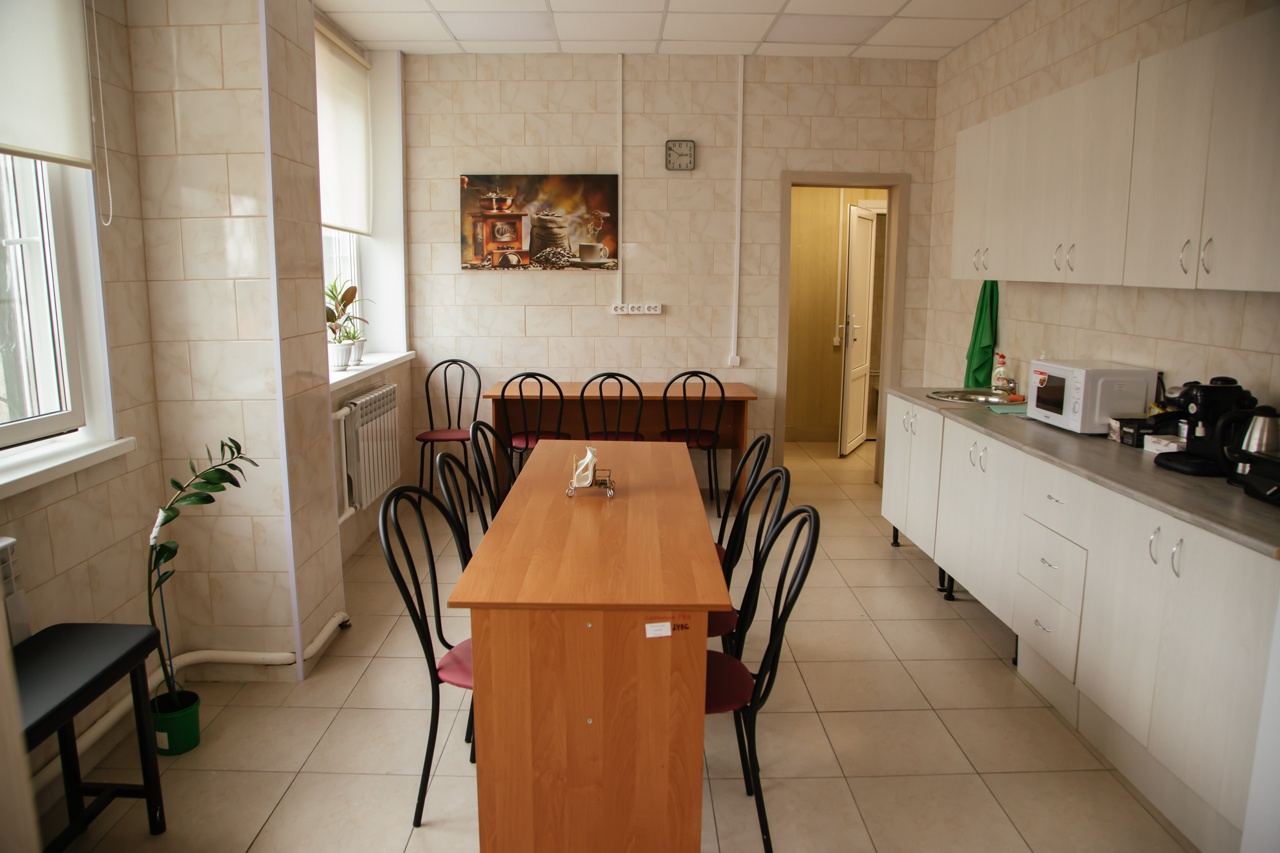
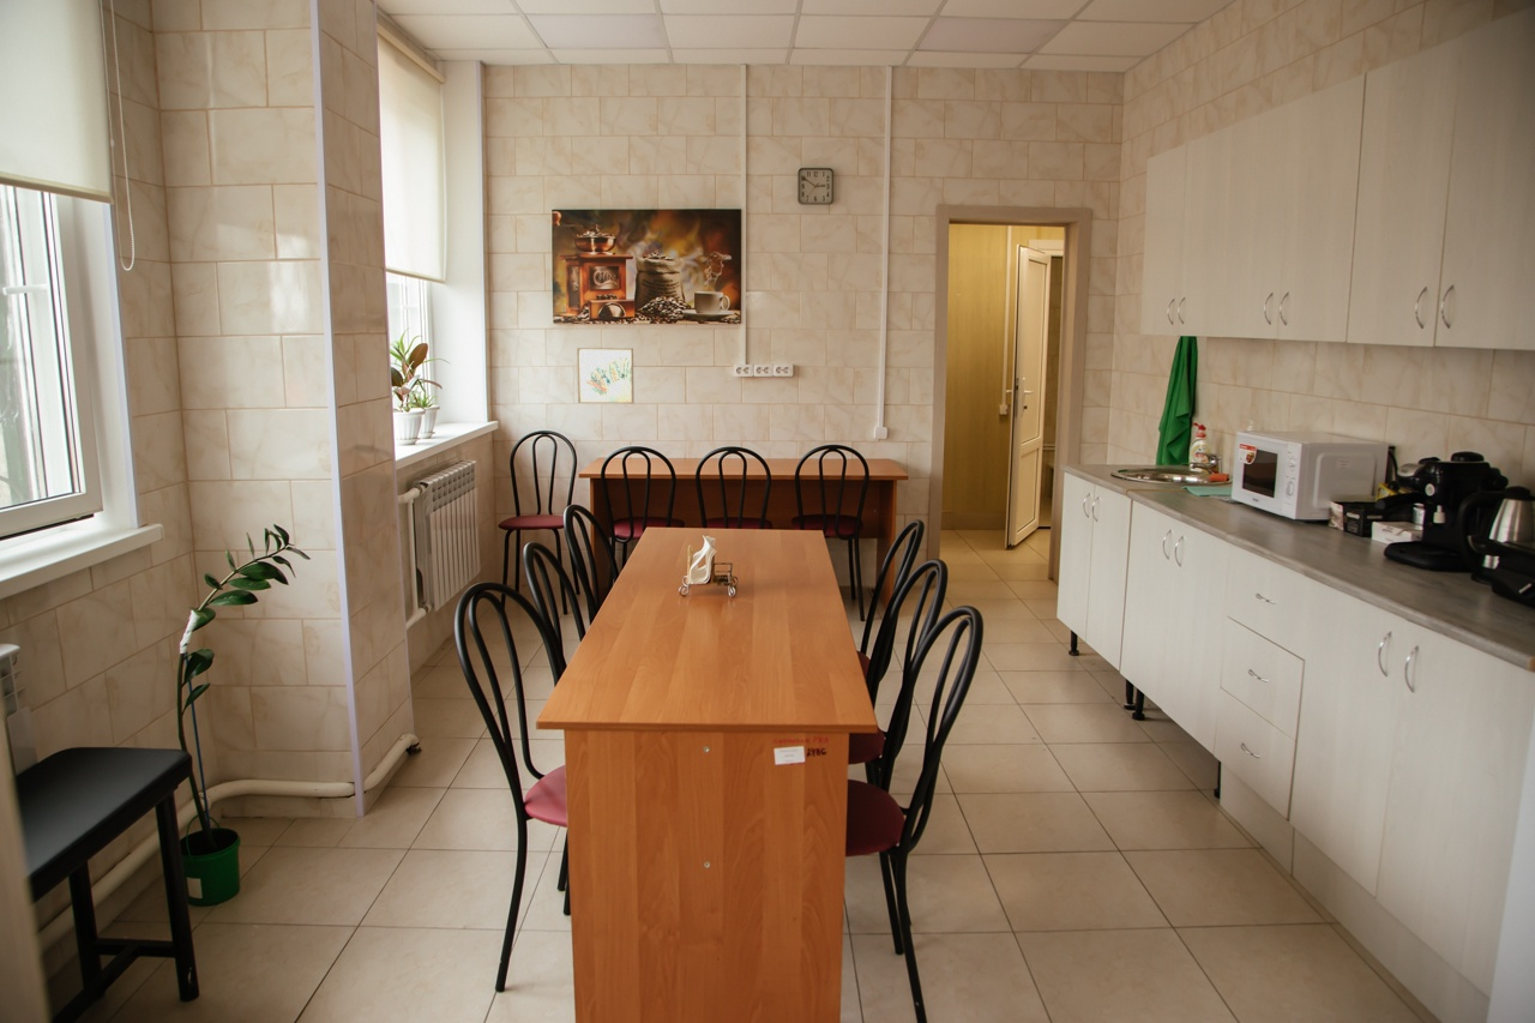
+ wall art (606, 375)
